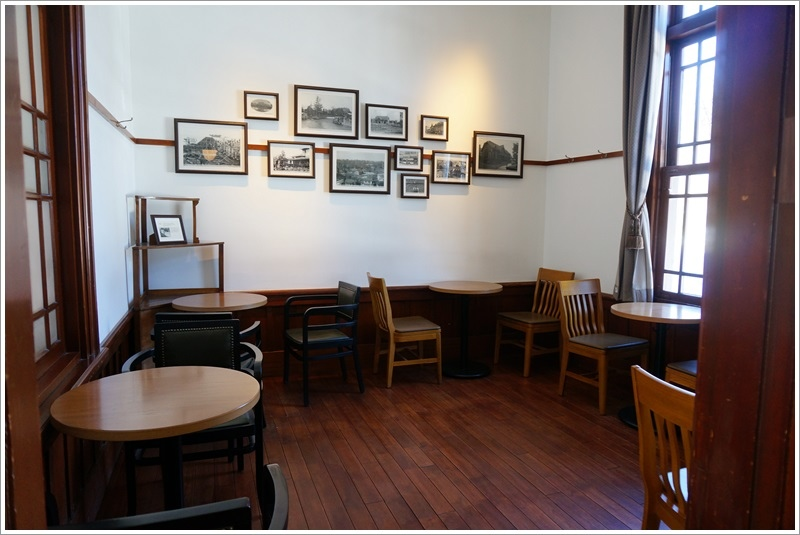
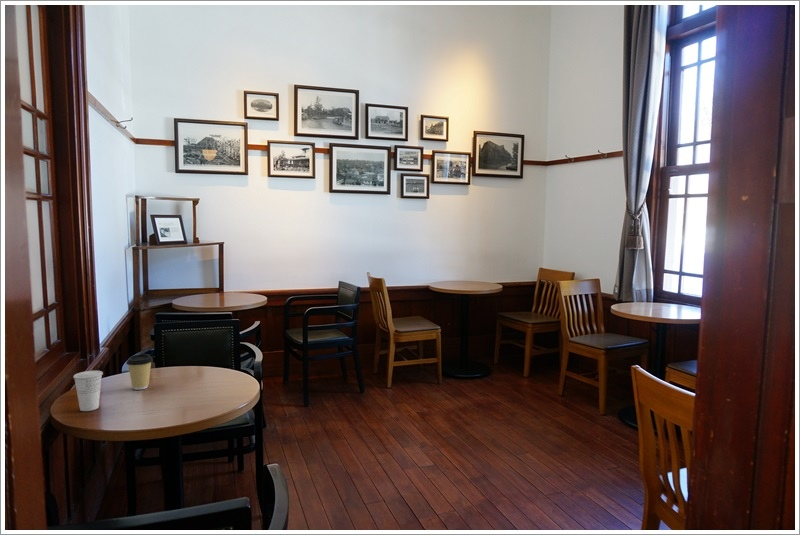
+ cup (88, 390)
+ coffee cup (140, 372)
